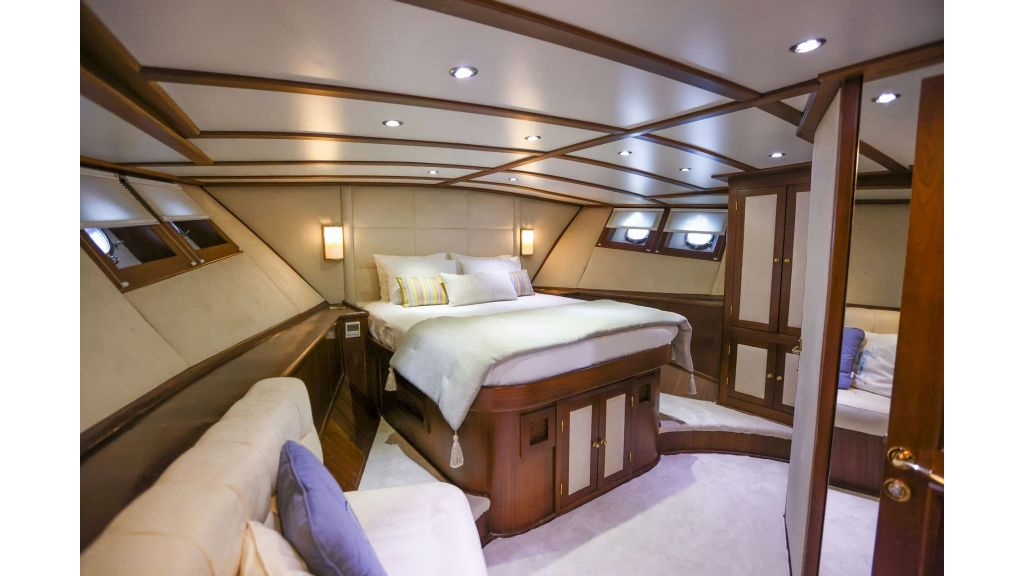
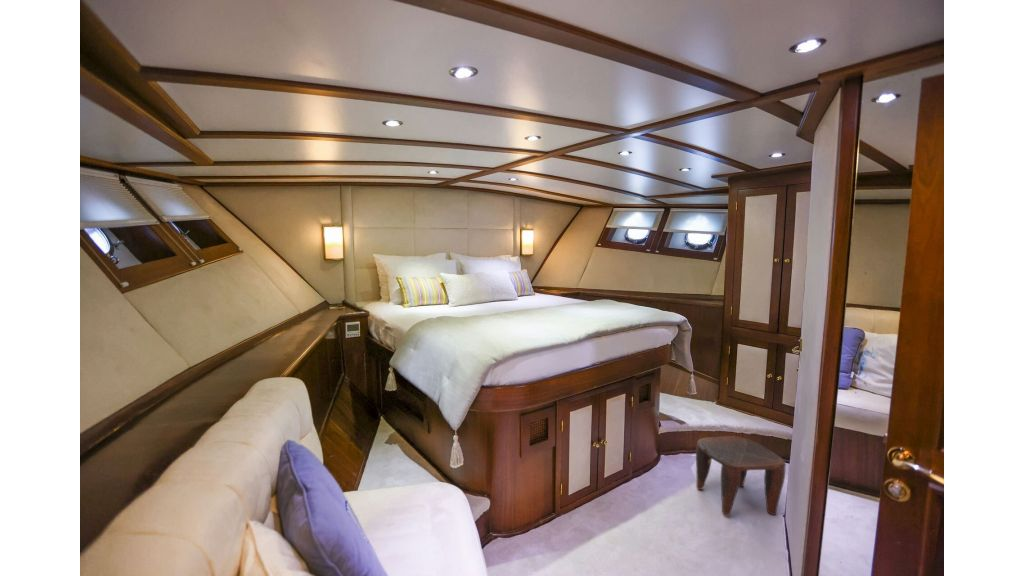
+ stool (737, 475)
